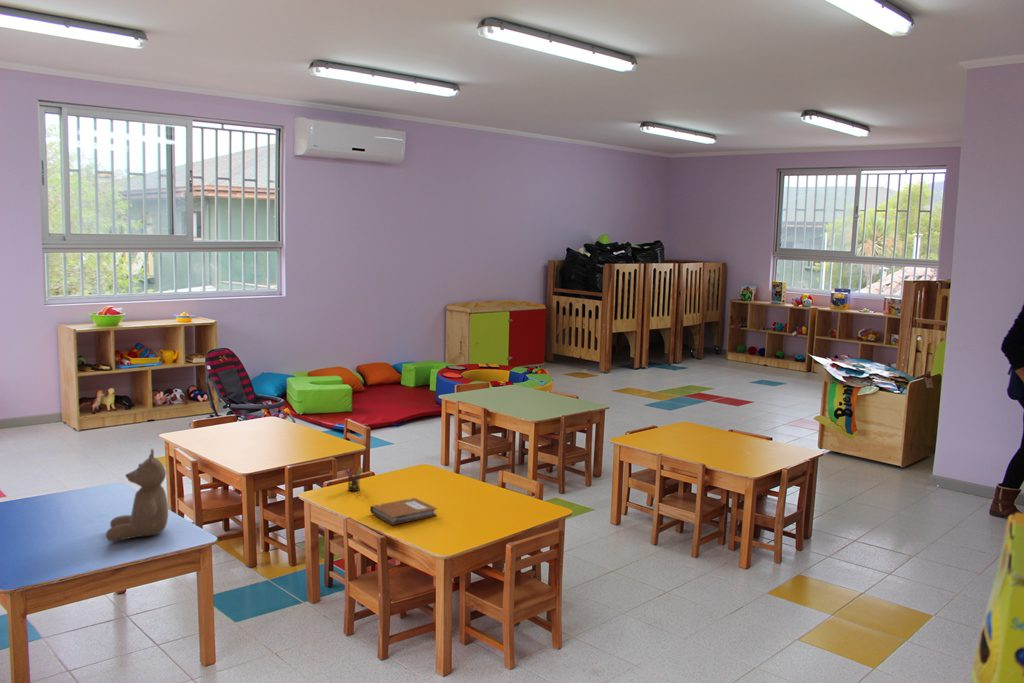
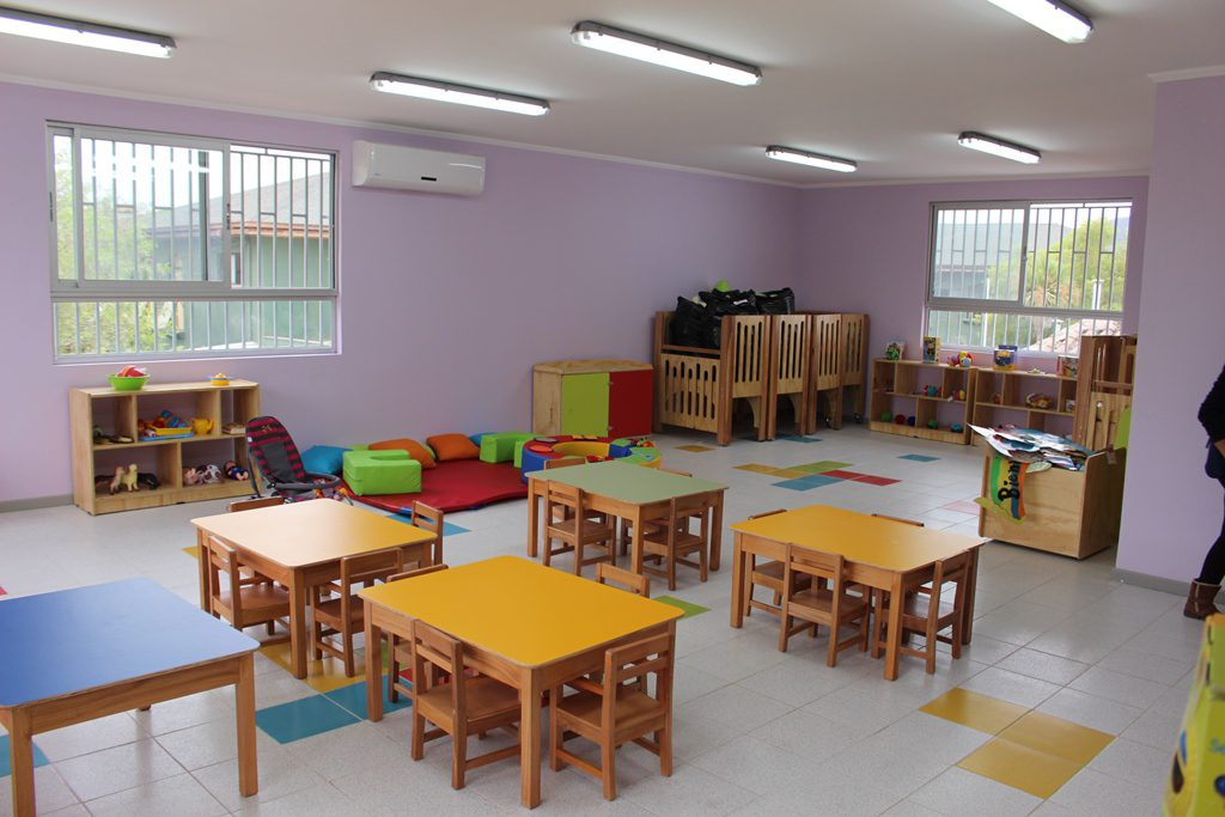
- teddy bear (137, 493)
- notebook (404, 510)
- pen holder (354, 477)
